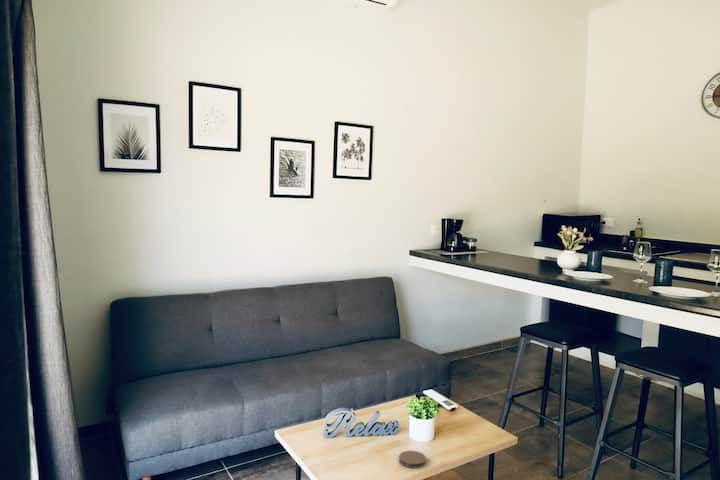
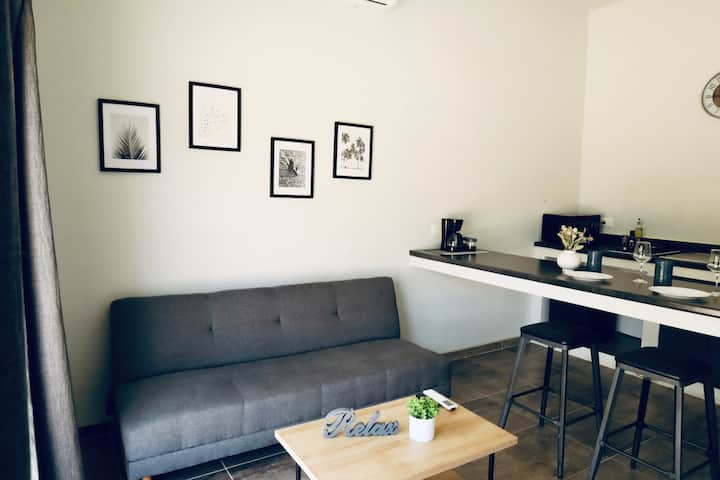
- coaster (412, 458)
